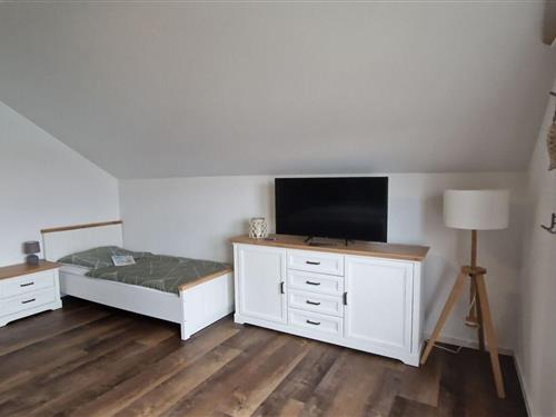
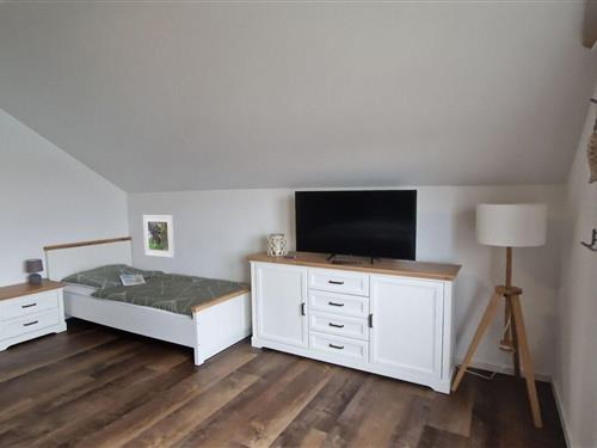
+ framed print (158, 235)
